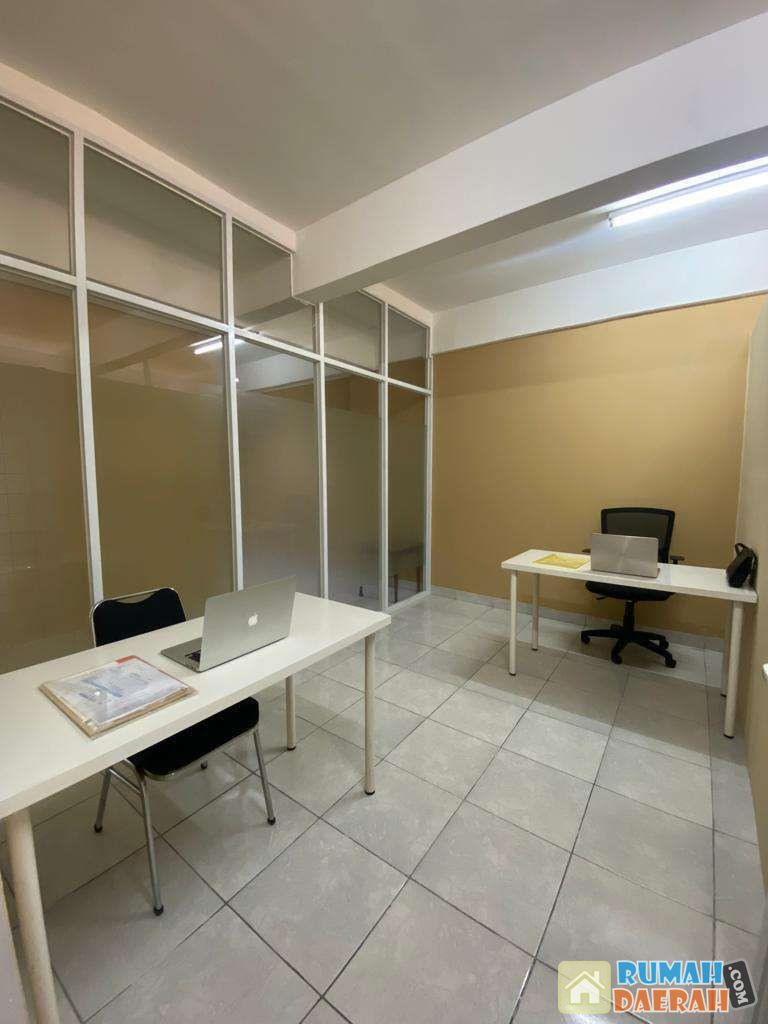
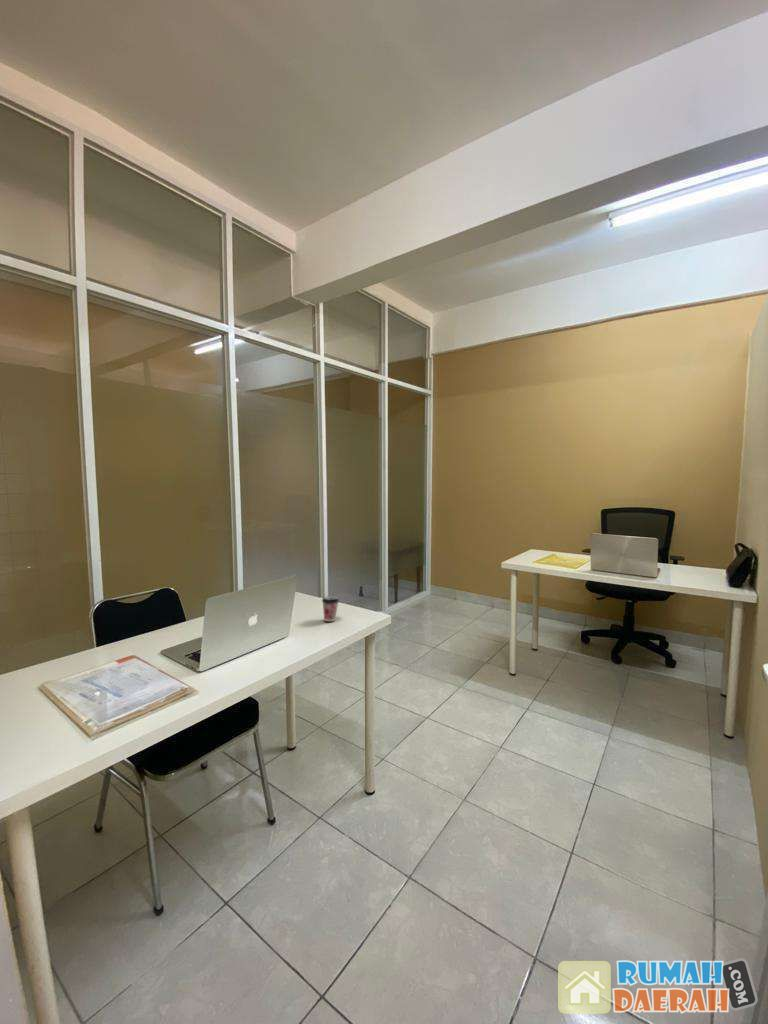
+ coffee cup (330, 608)
